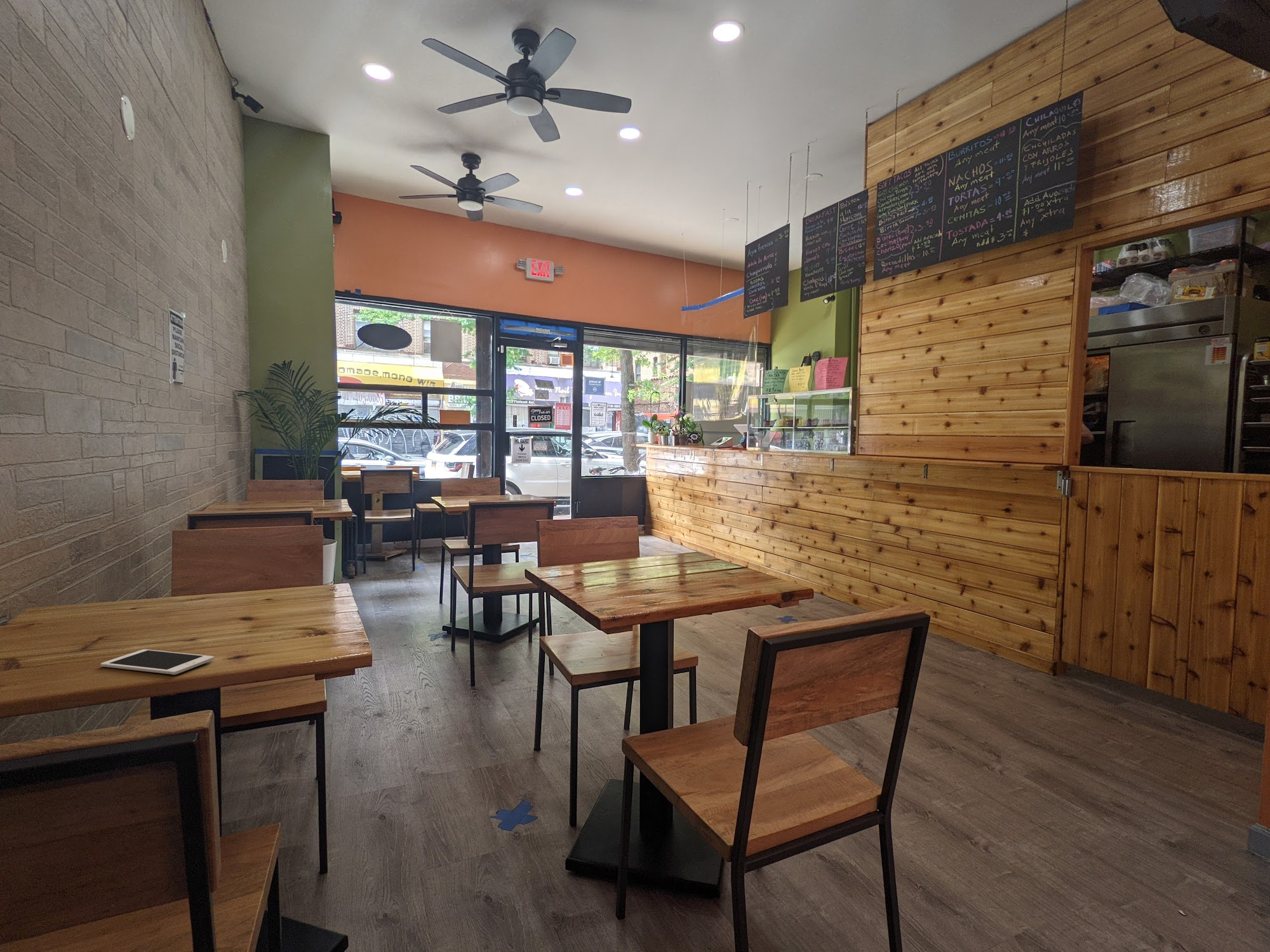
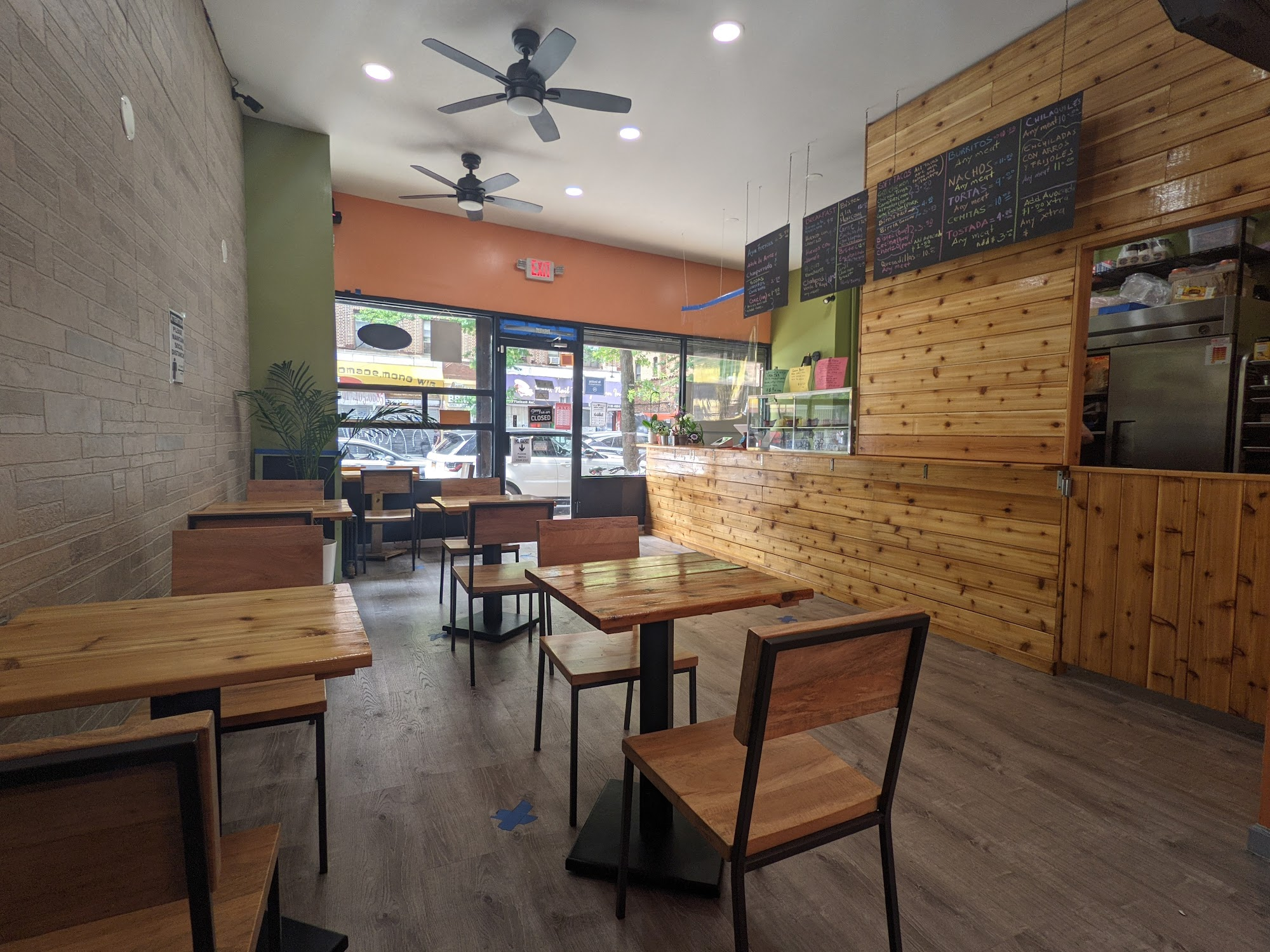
- cell phone (158, 661)
